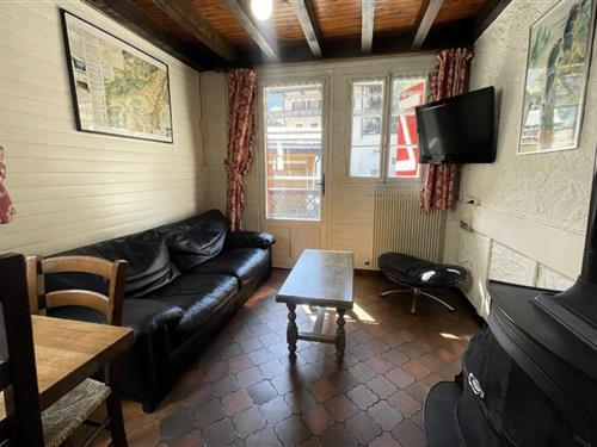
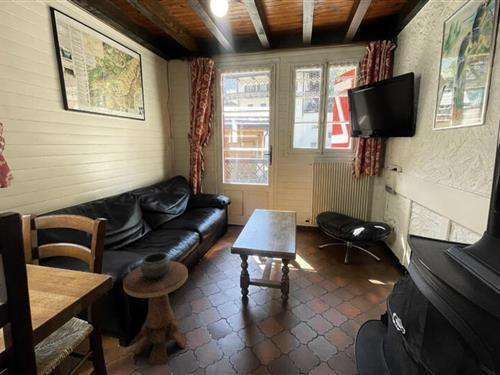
+ side table (158, 302)
